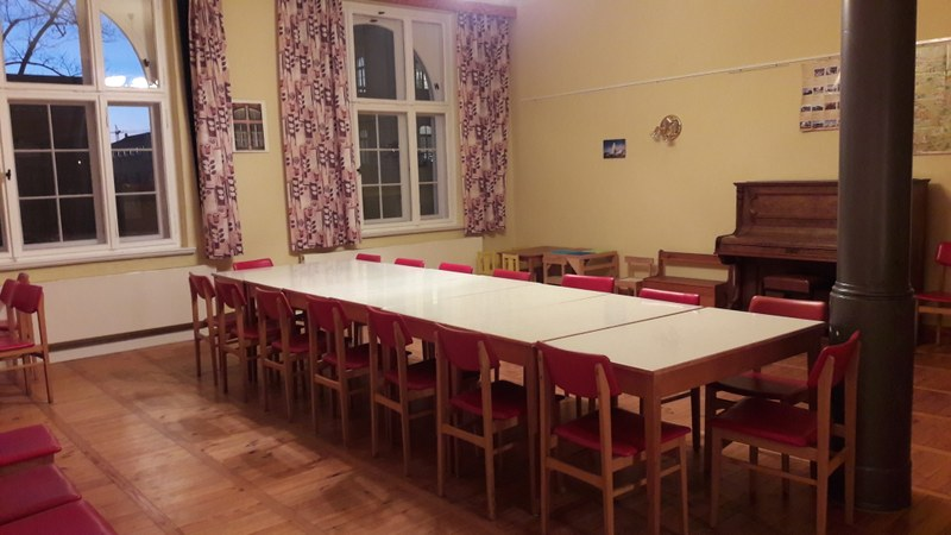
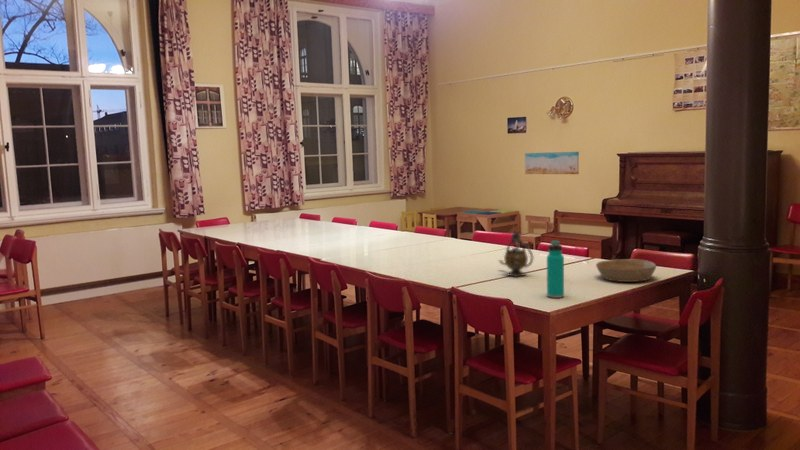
+ water bottle (555, 268)
+ bowl (625, 270)
+ wall art (551, 163)
+ teapot (512, 252)
